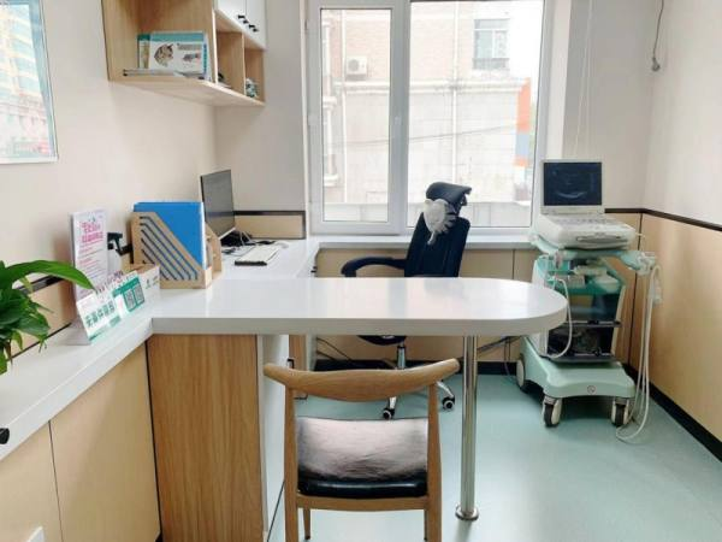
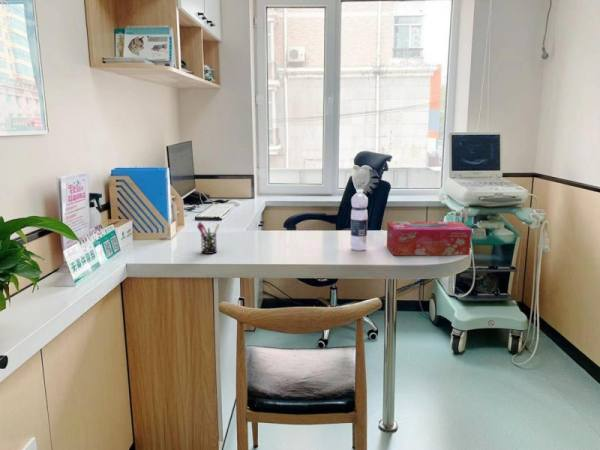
+ tissue box (427, 237)
+ water bottle (359, 219)
+ pen holder (207, 236)
